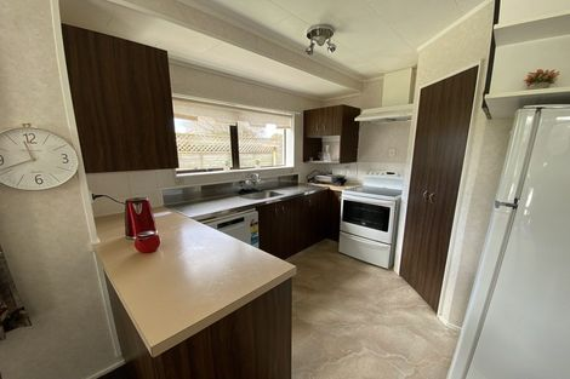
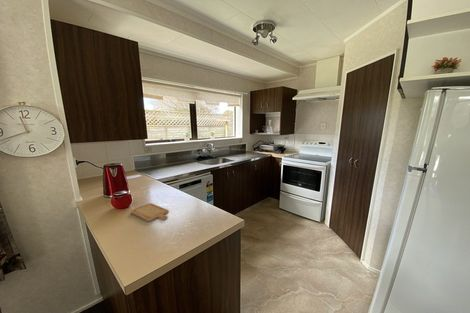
+ chopping board (152, 212)
